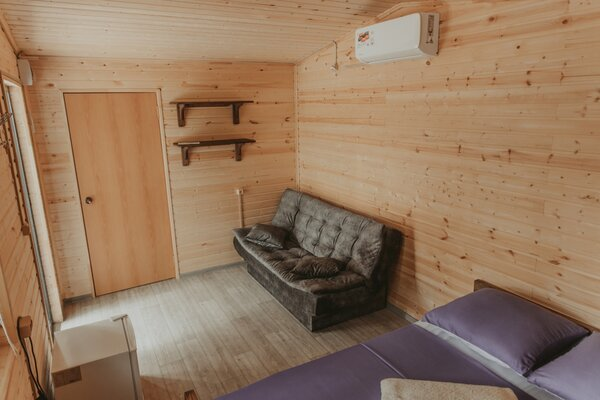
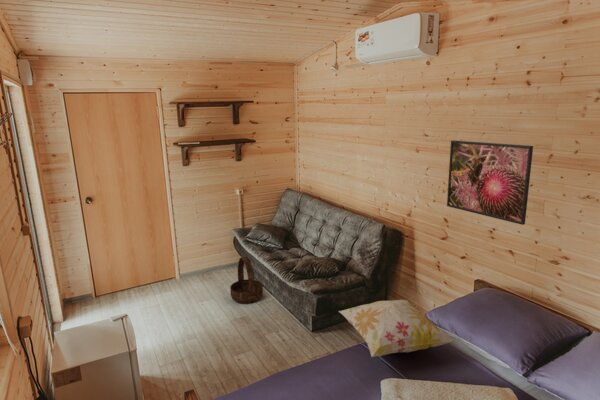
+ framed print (485, 179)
+ decorative pillow (392, 325)
+ basket (246, 279)
